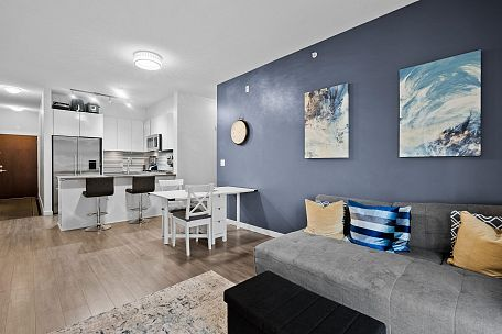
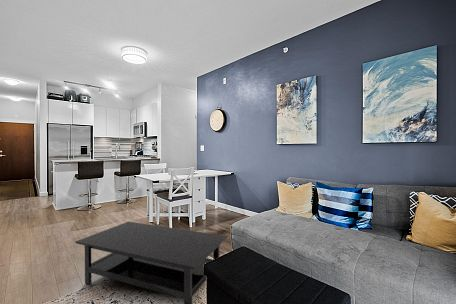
+ coffee table (153, 259)
